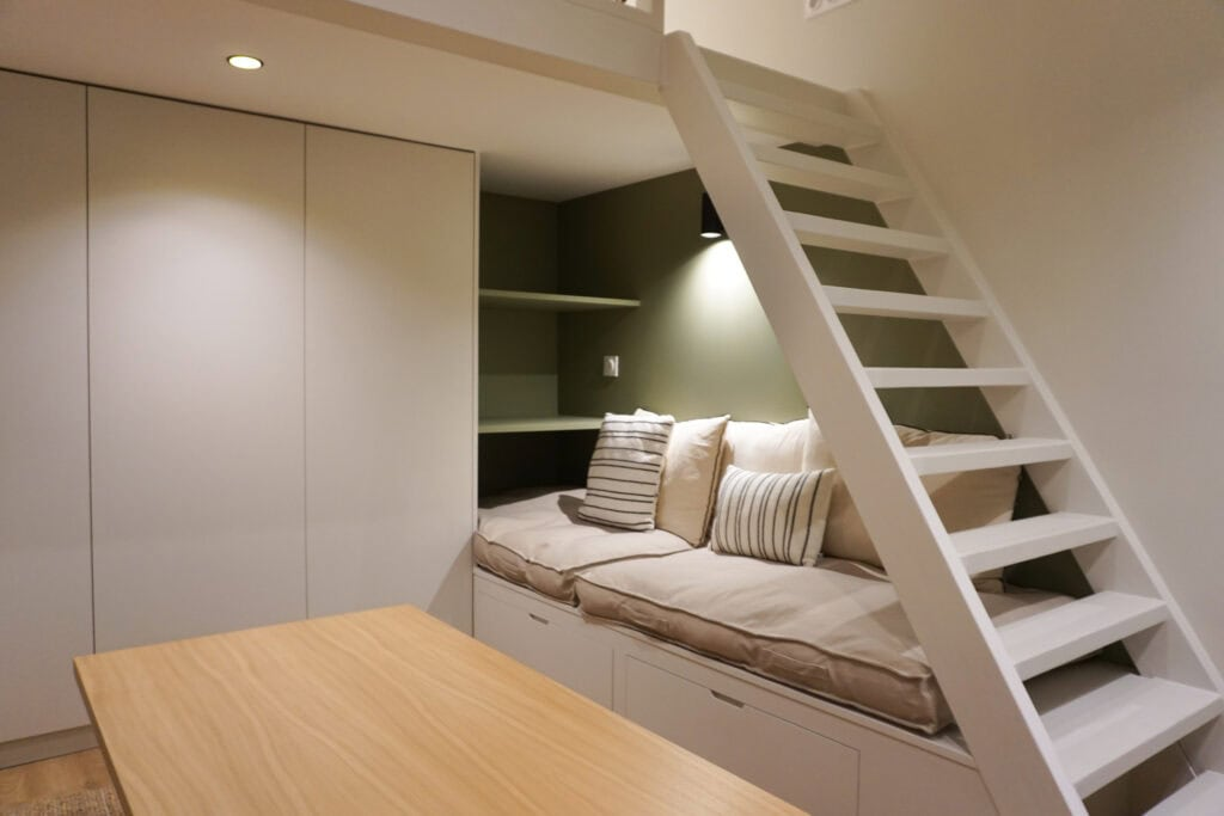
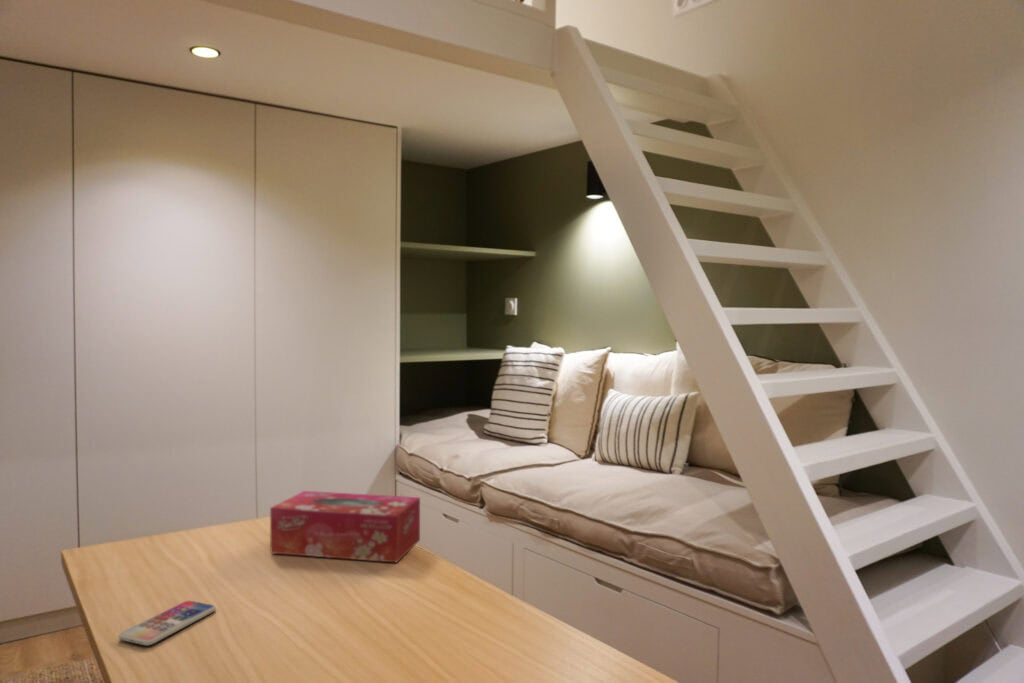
+ tissue box (347, 524)
+ smartphone (169, 621)
